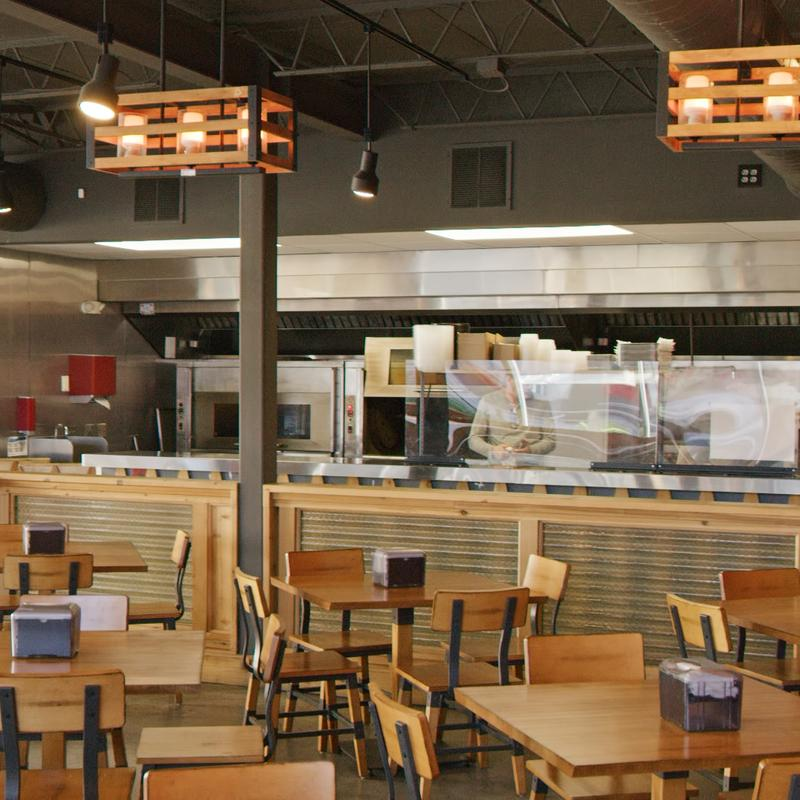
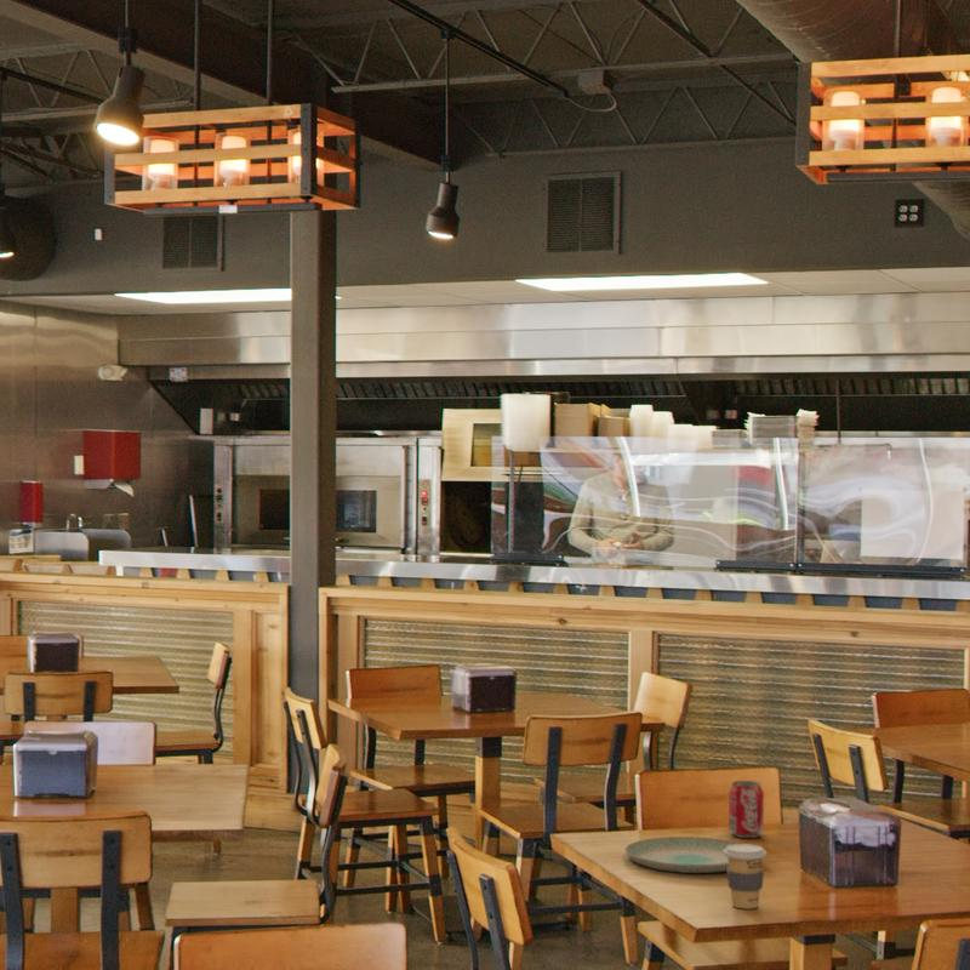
+ plate (690, 855)
+ coffee cup (744, 877)
+ beverage can (746, 809)
